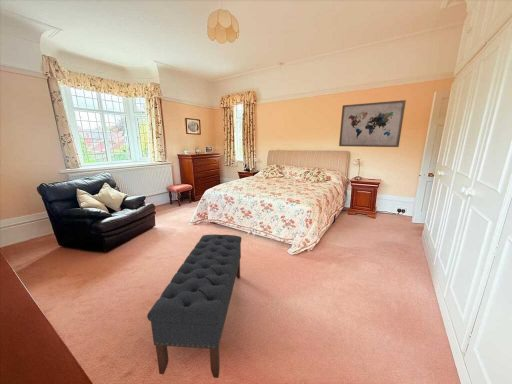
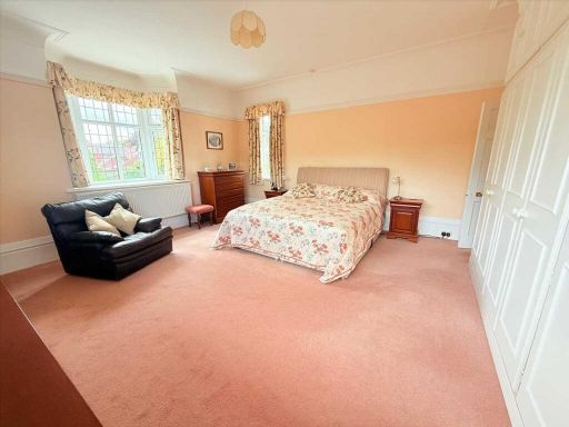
- wall art (369, 125)
- bench (209, 287)
